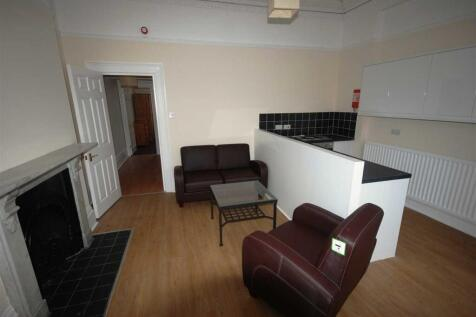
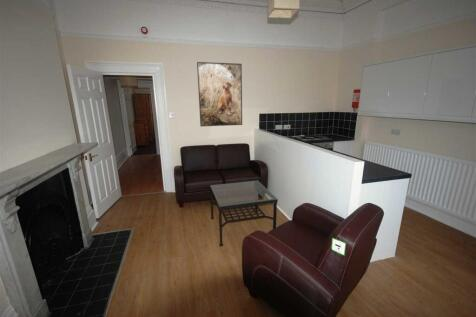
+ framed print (220, 95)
